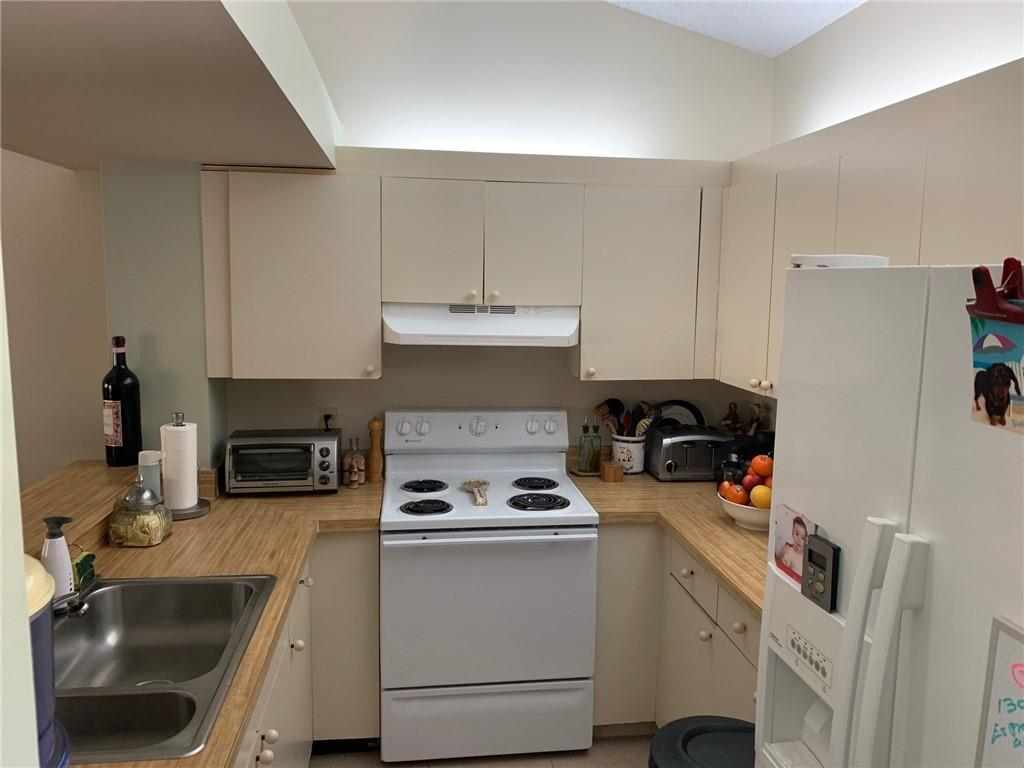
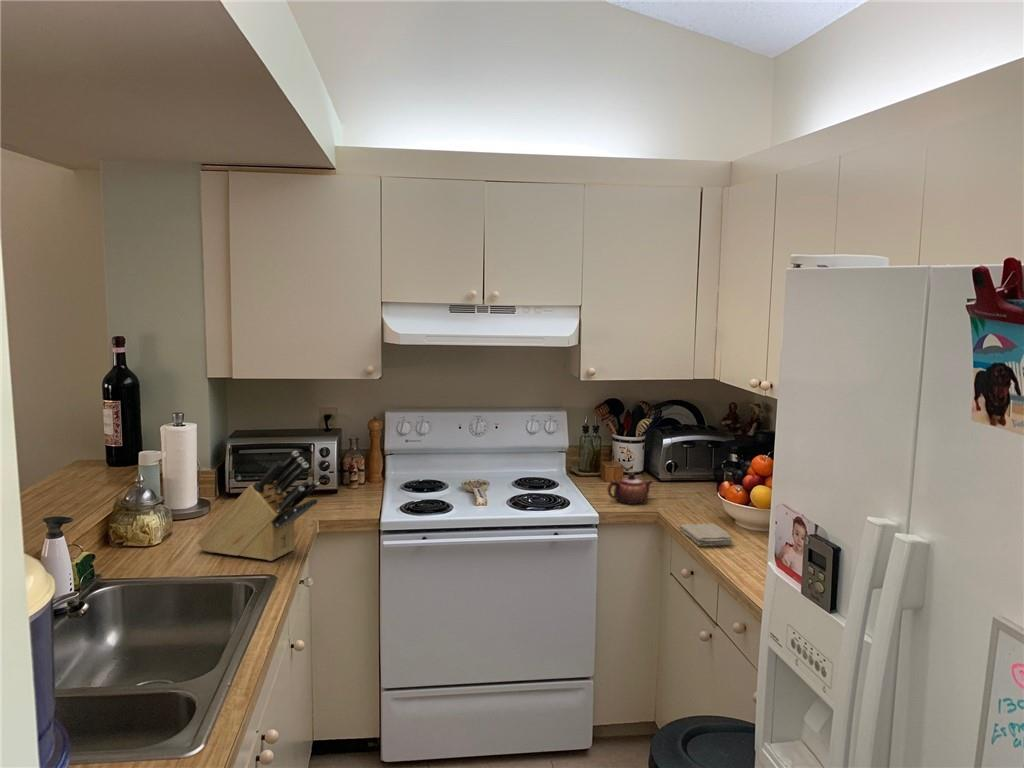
+ teapot (630, 486)
+ knife block (258, 501)
+ washcloth (705, 533)
